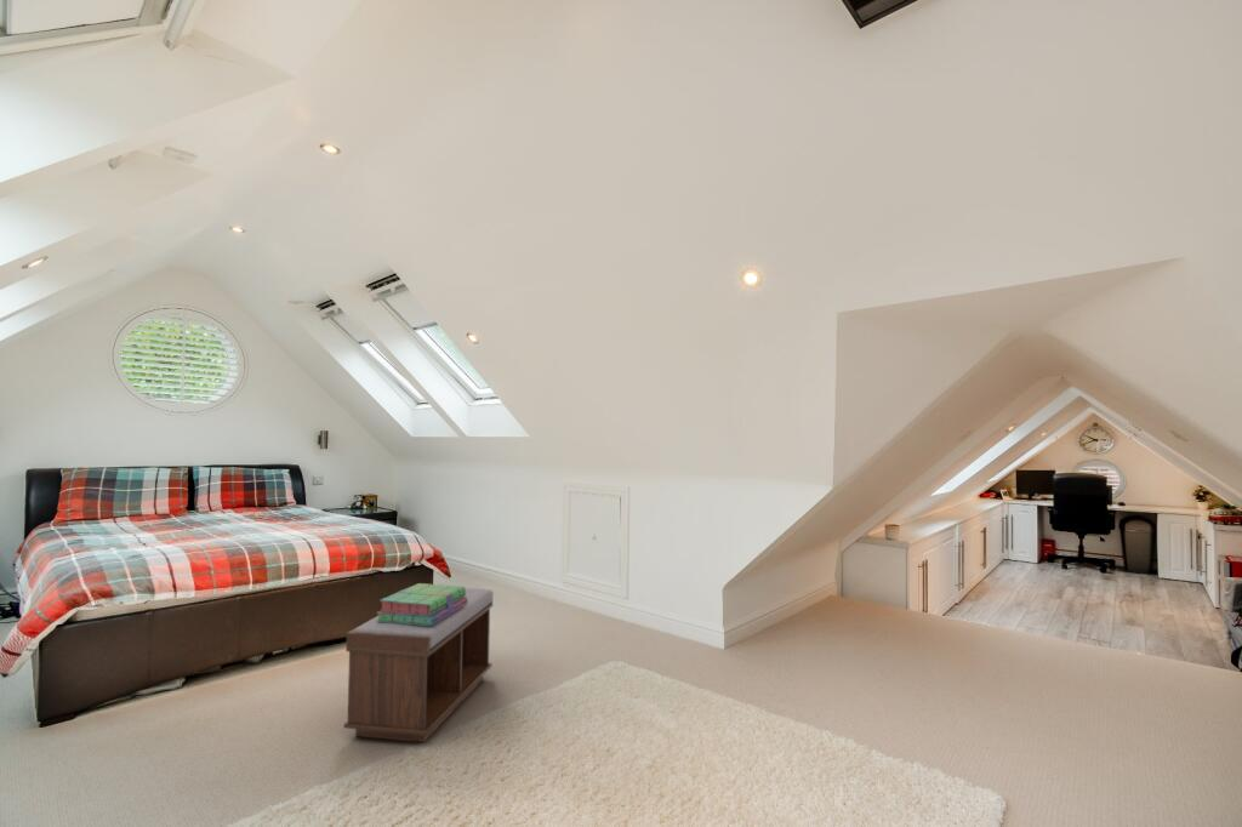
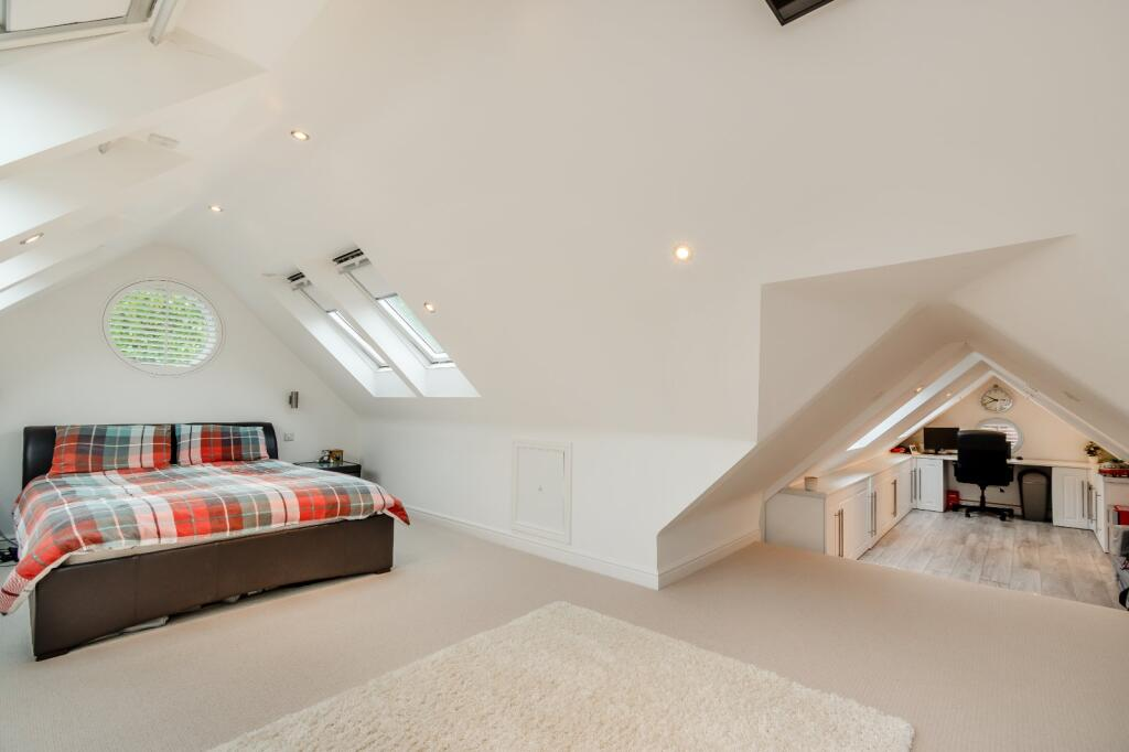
- stack of books (423, 603)
- bench (428, 654)
